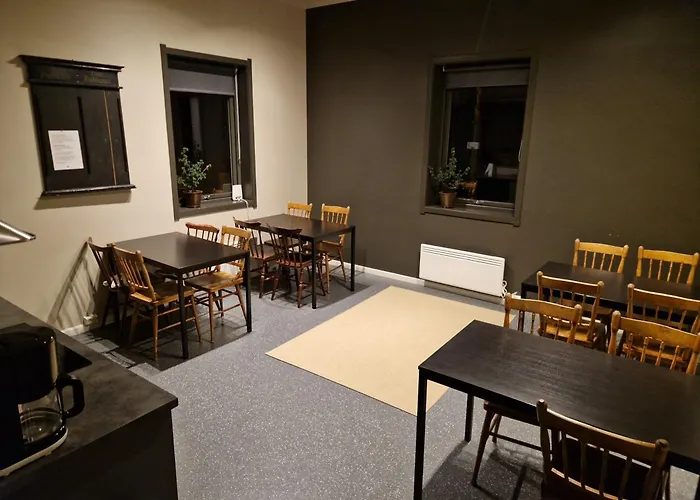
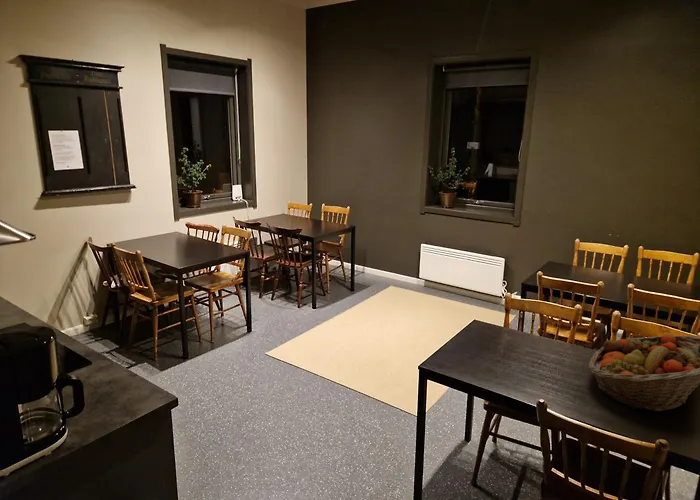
+ fruit basket (650, 365)
